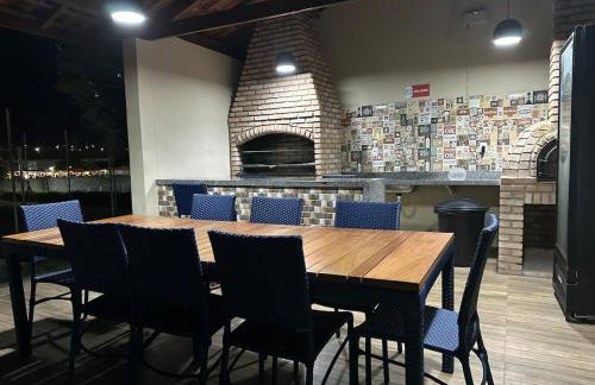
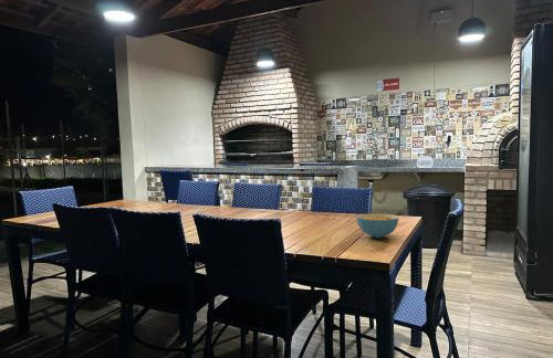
+ cereal bowl (377, 227)
